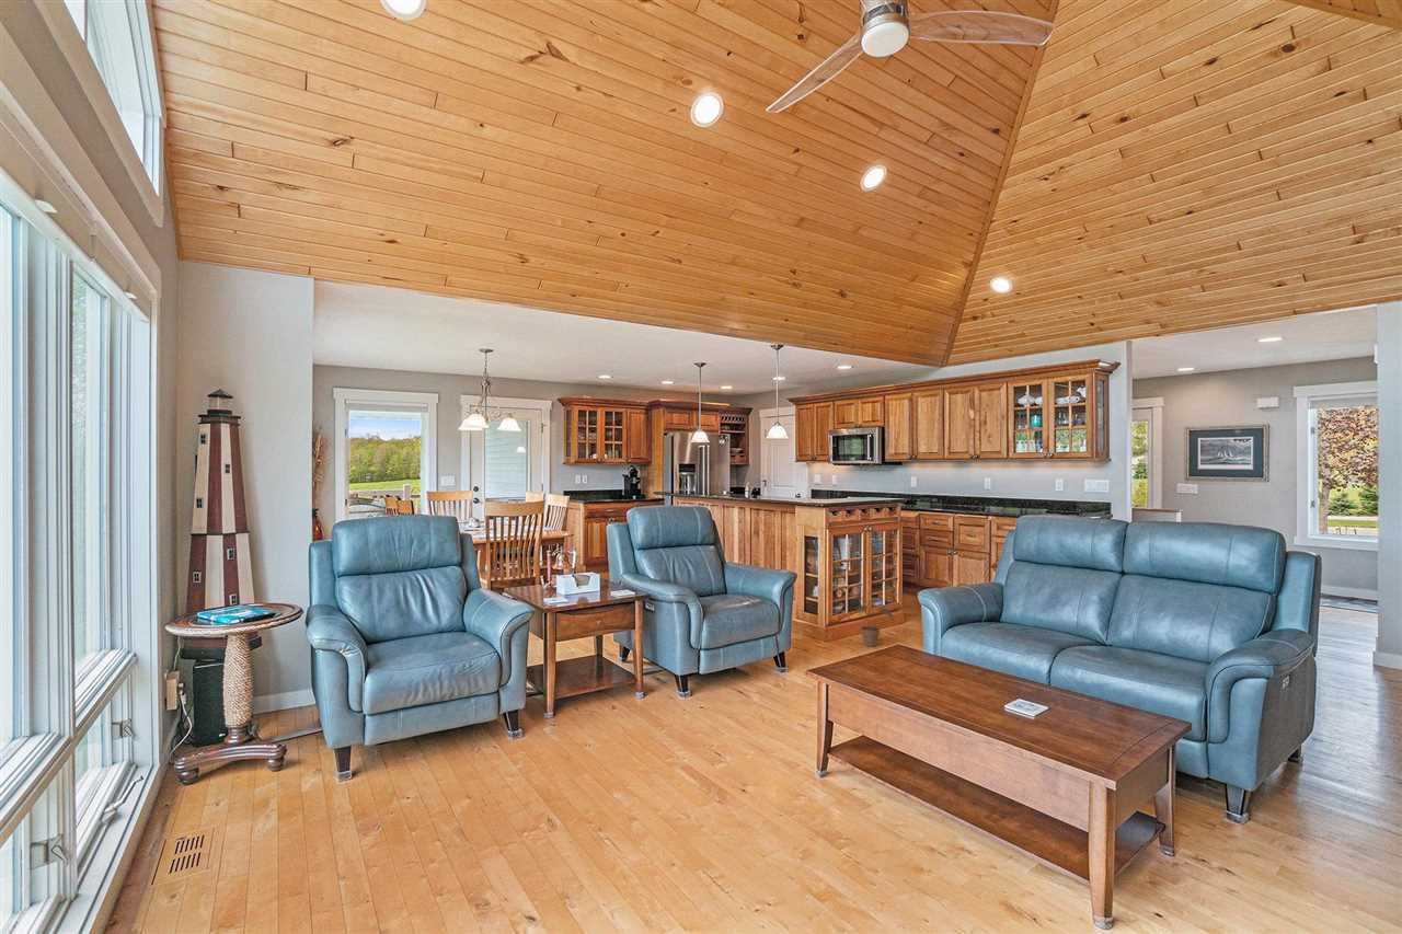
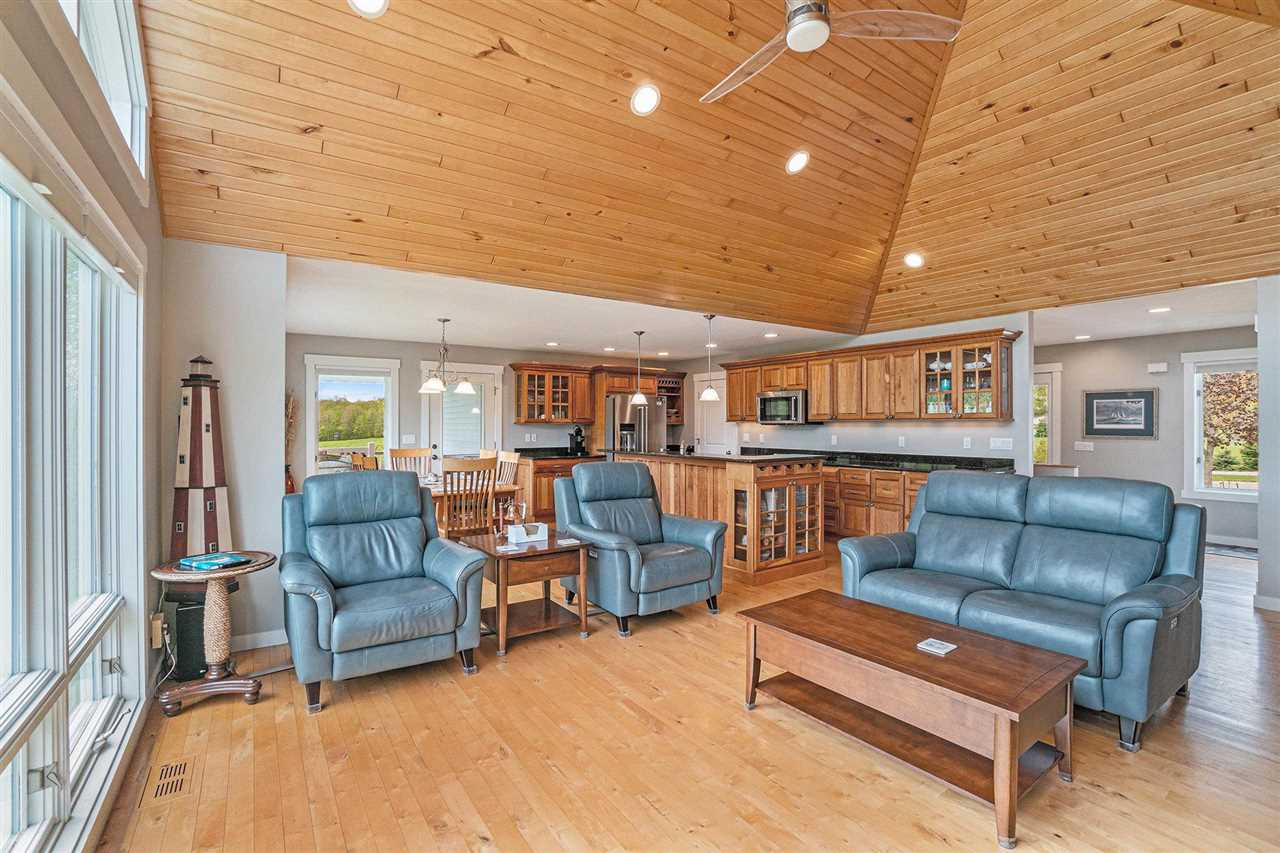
- potted plant (869, 622)
